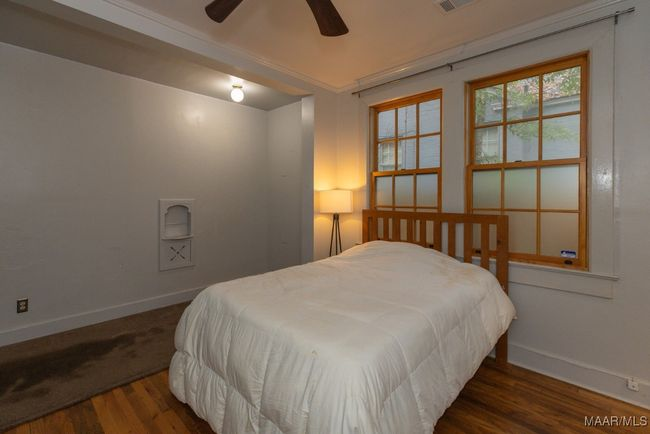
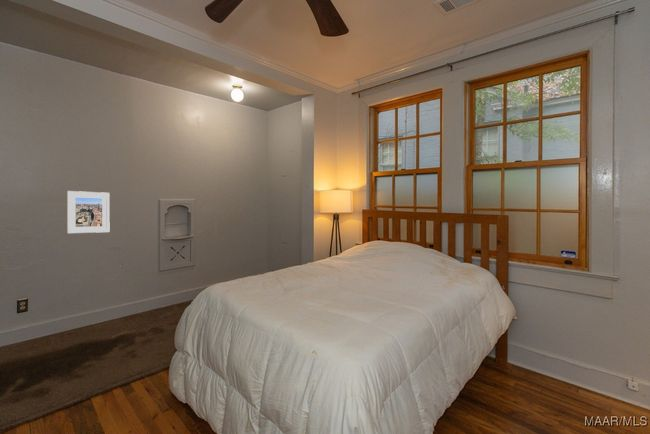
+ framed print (89, 212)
